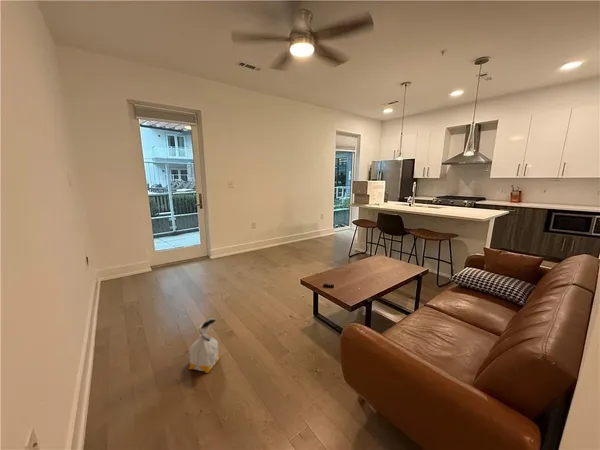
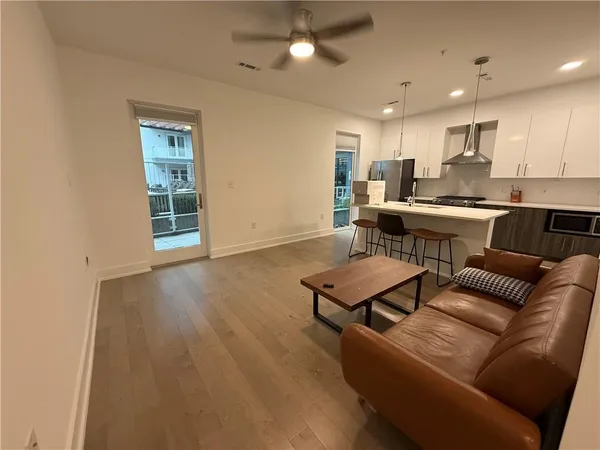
- bag (205, 342)
